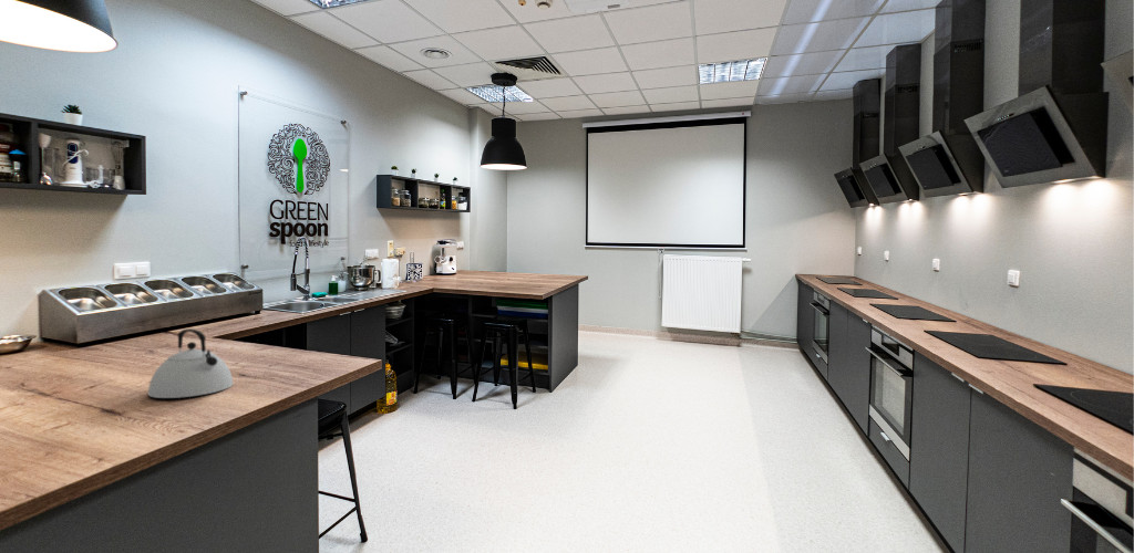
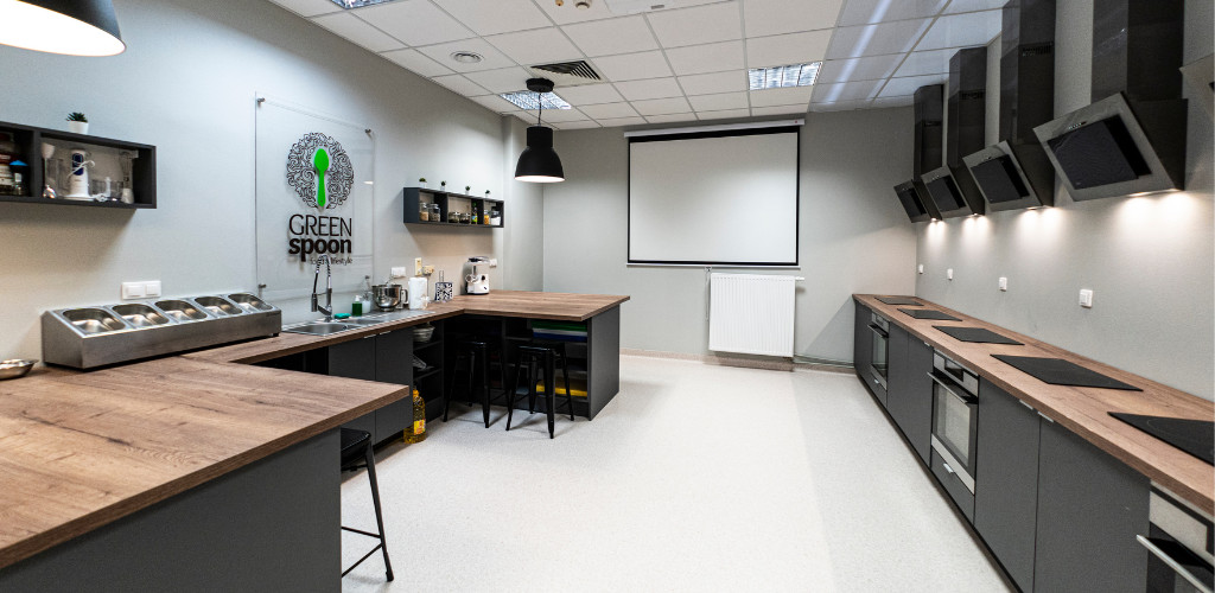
- kettle (193, 358)
